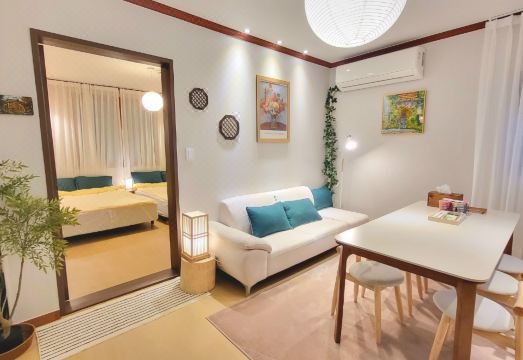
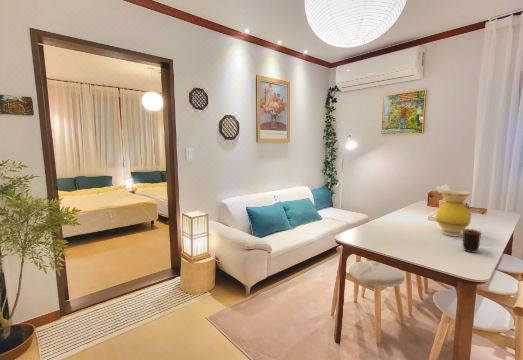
+ vase (453, 213)
+ mug (472, 240)
